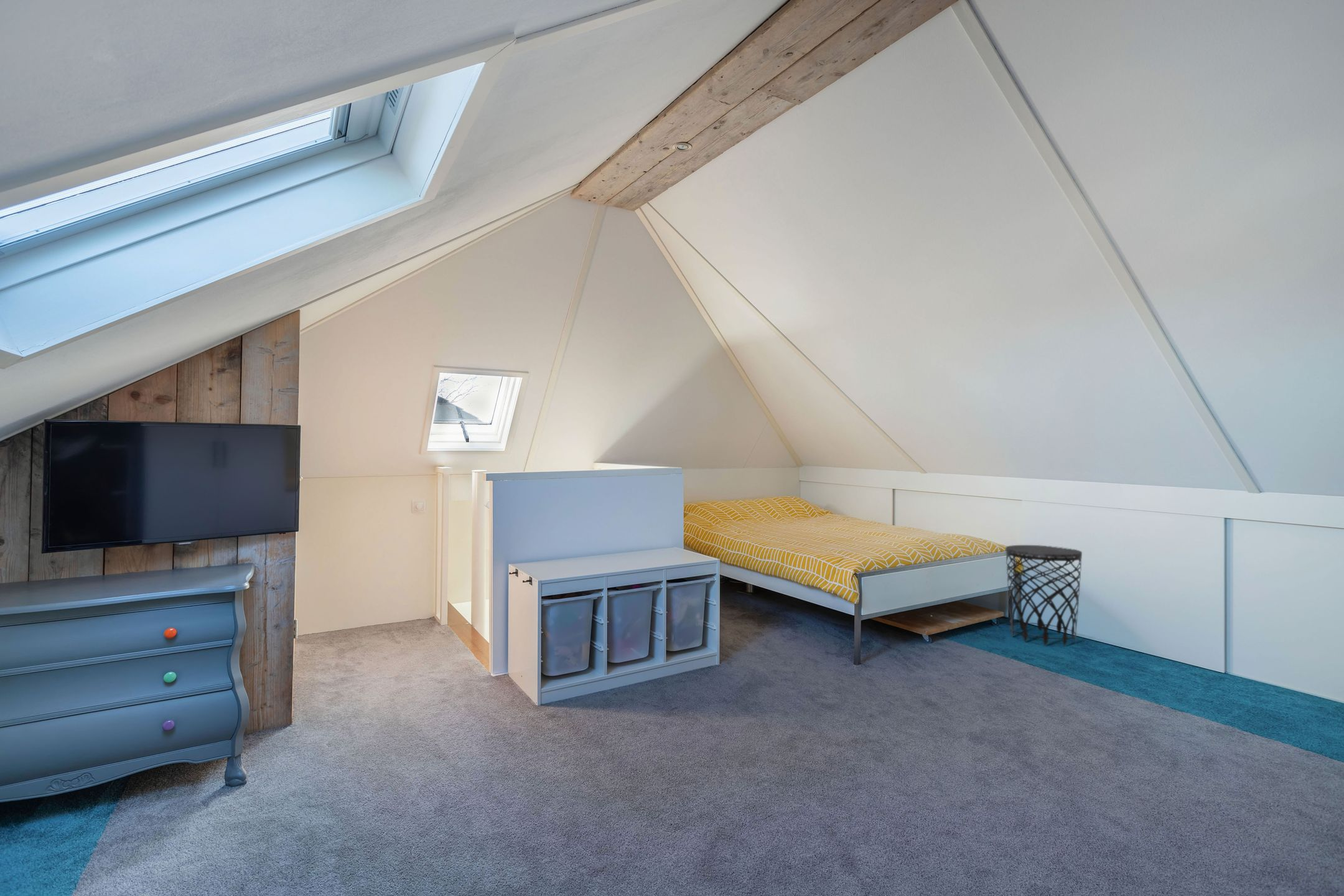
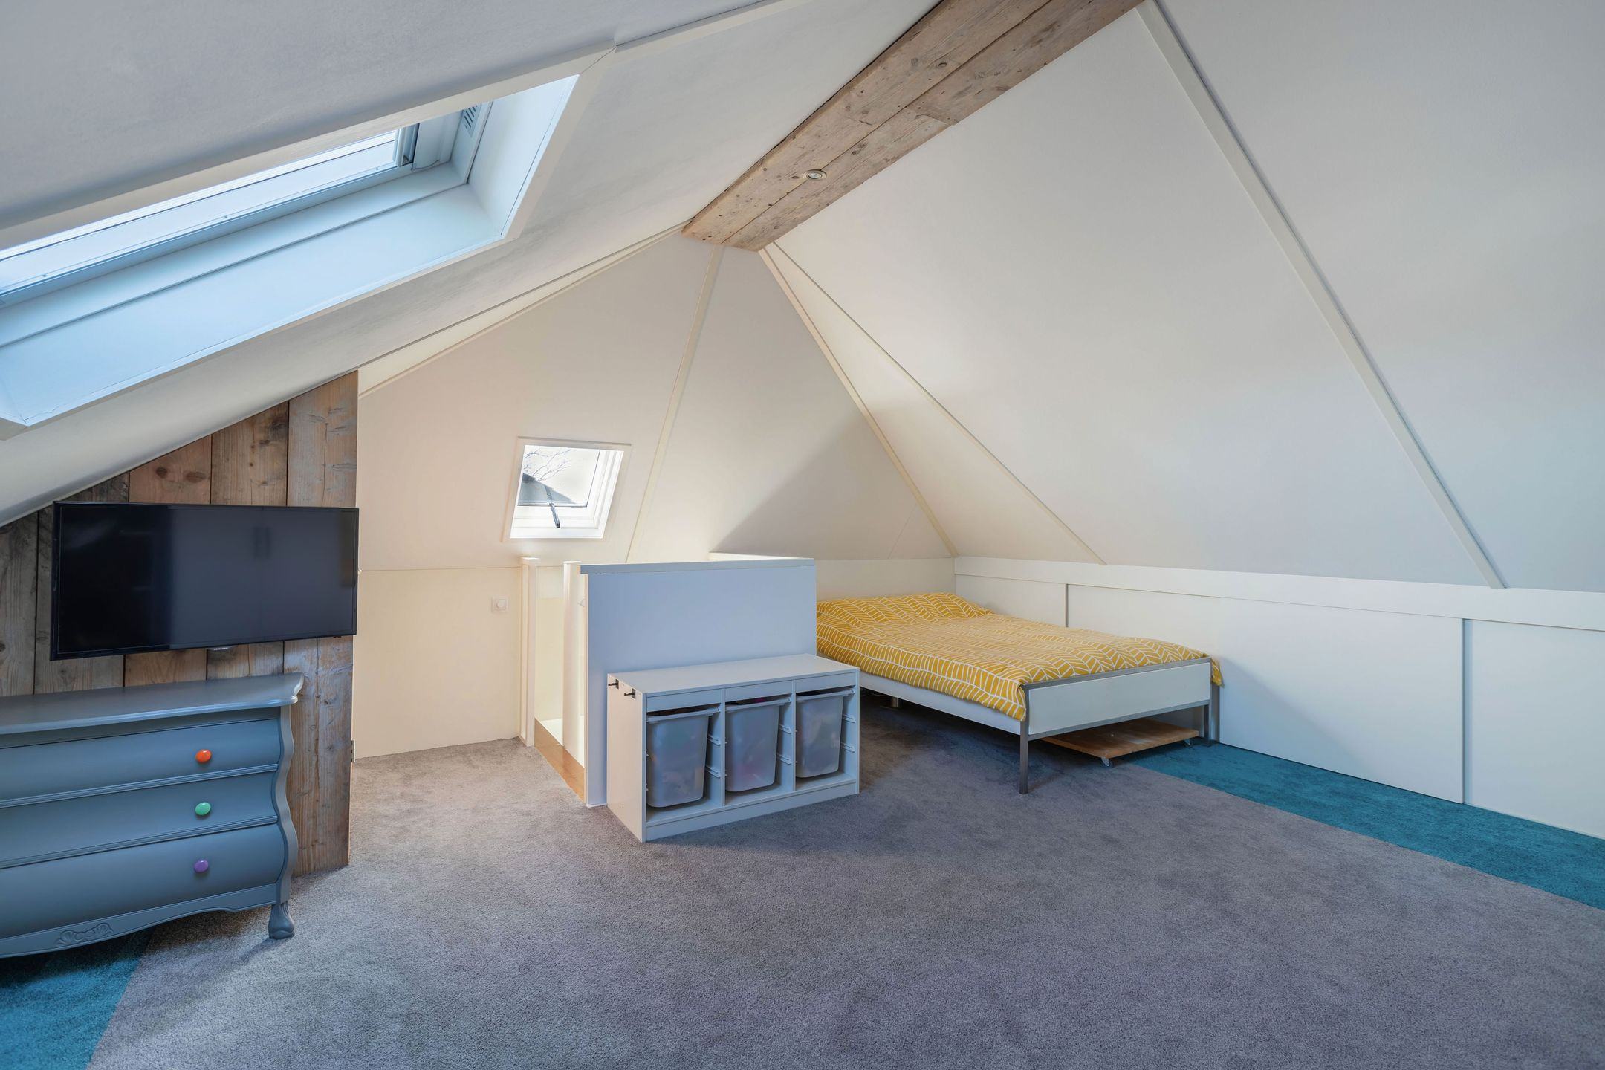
- side table (1043, 592)
